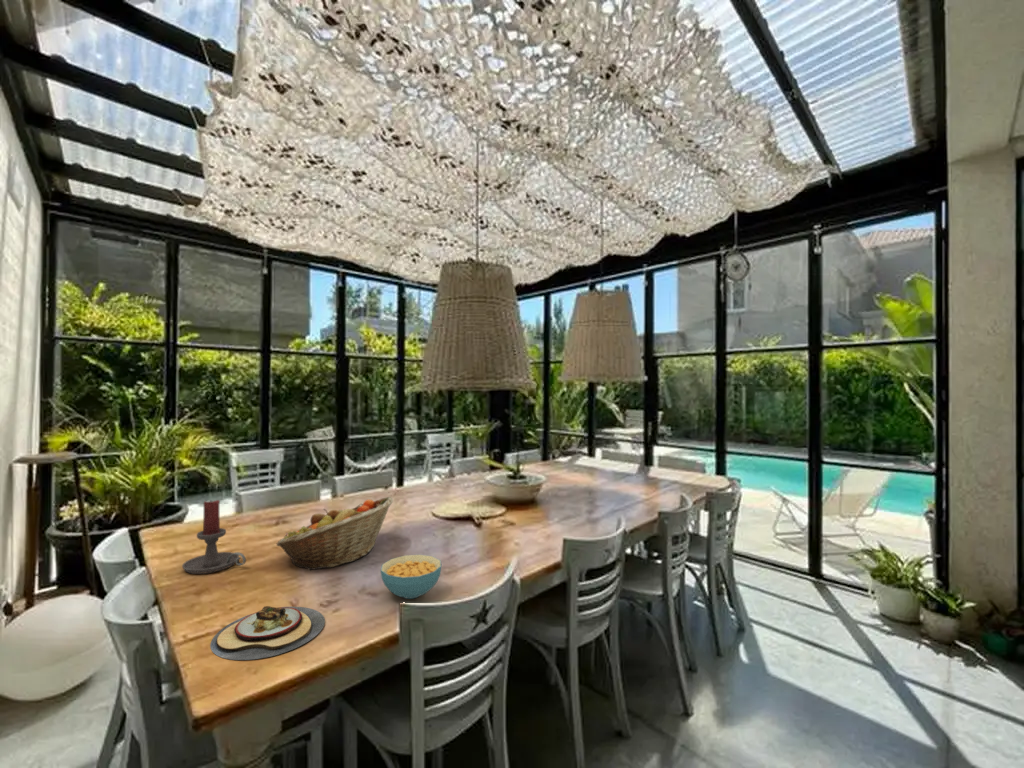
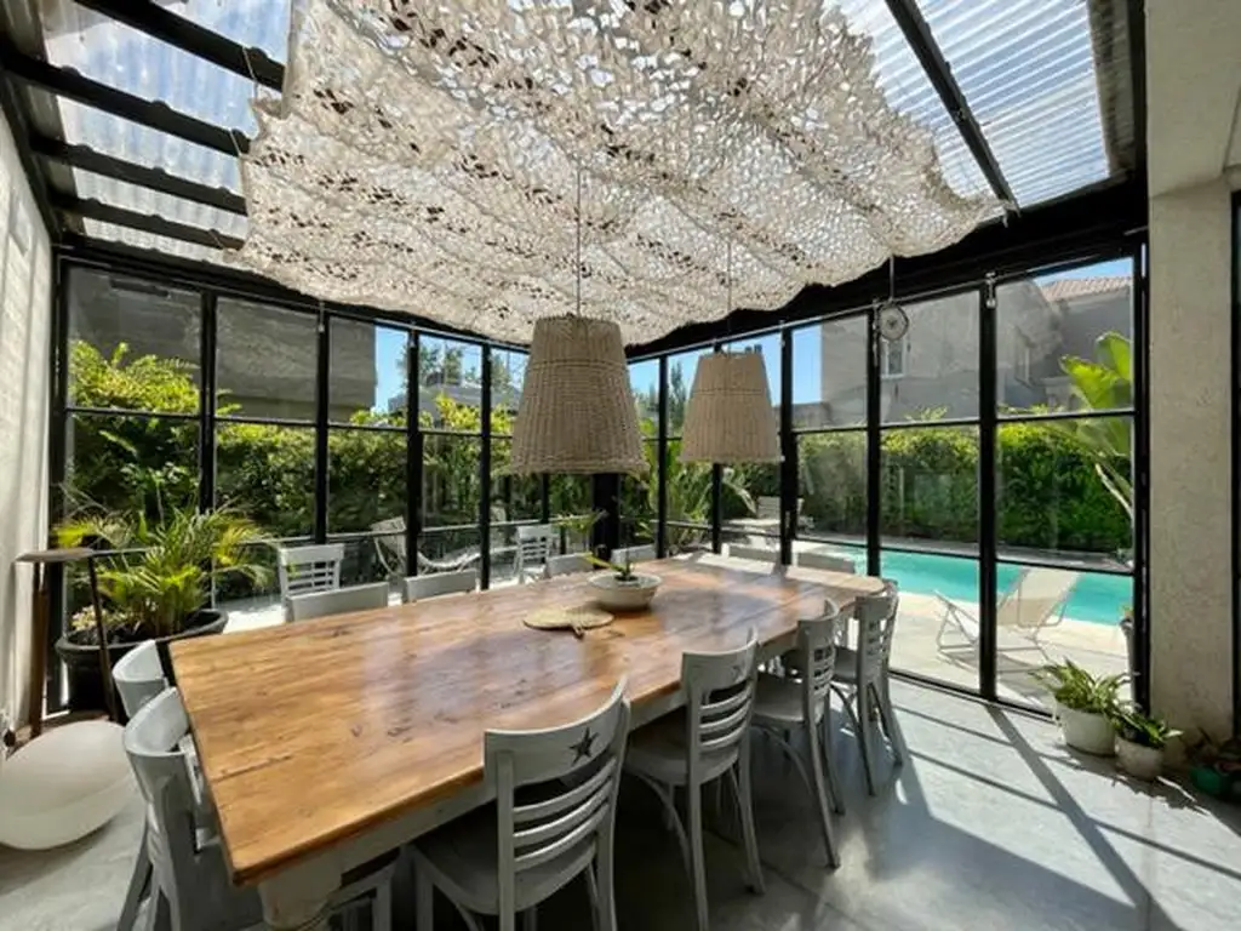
- cereal bowl (411, 580)
- candle holder (217, 533)
- fruit basket (339, 528)
- plate (270, 619)
